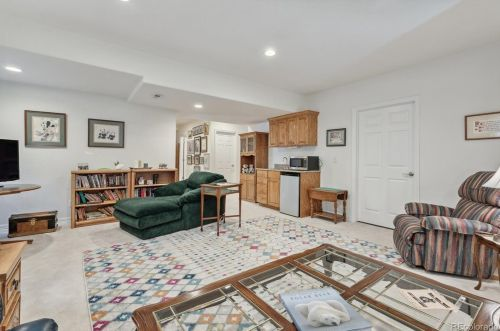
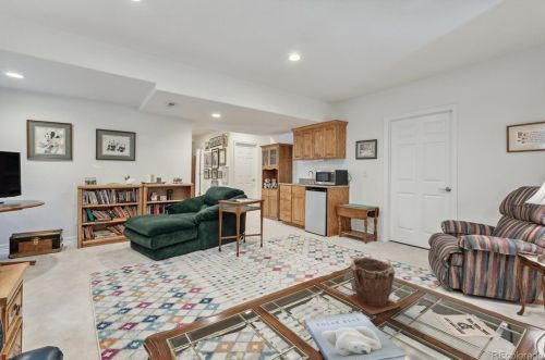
+ plant pot (371, 282)
